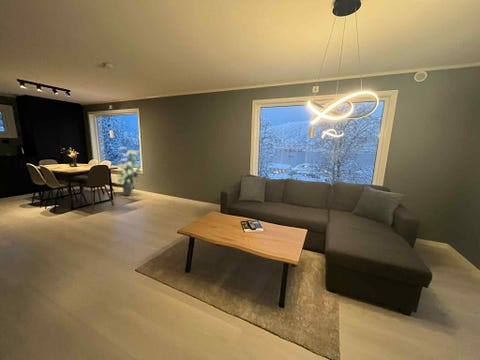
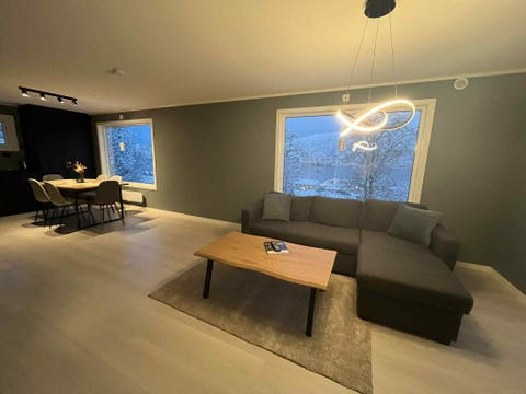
- indoor plant (128, 171)
